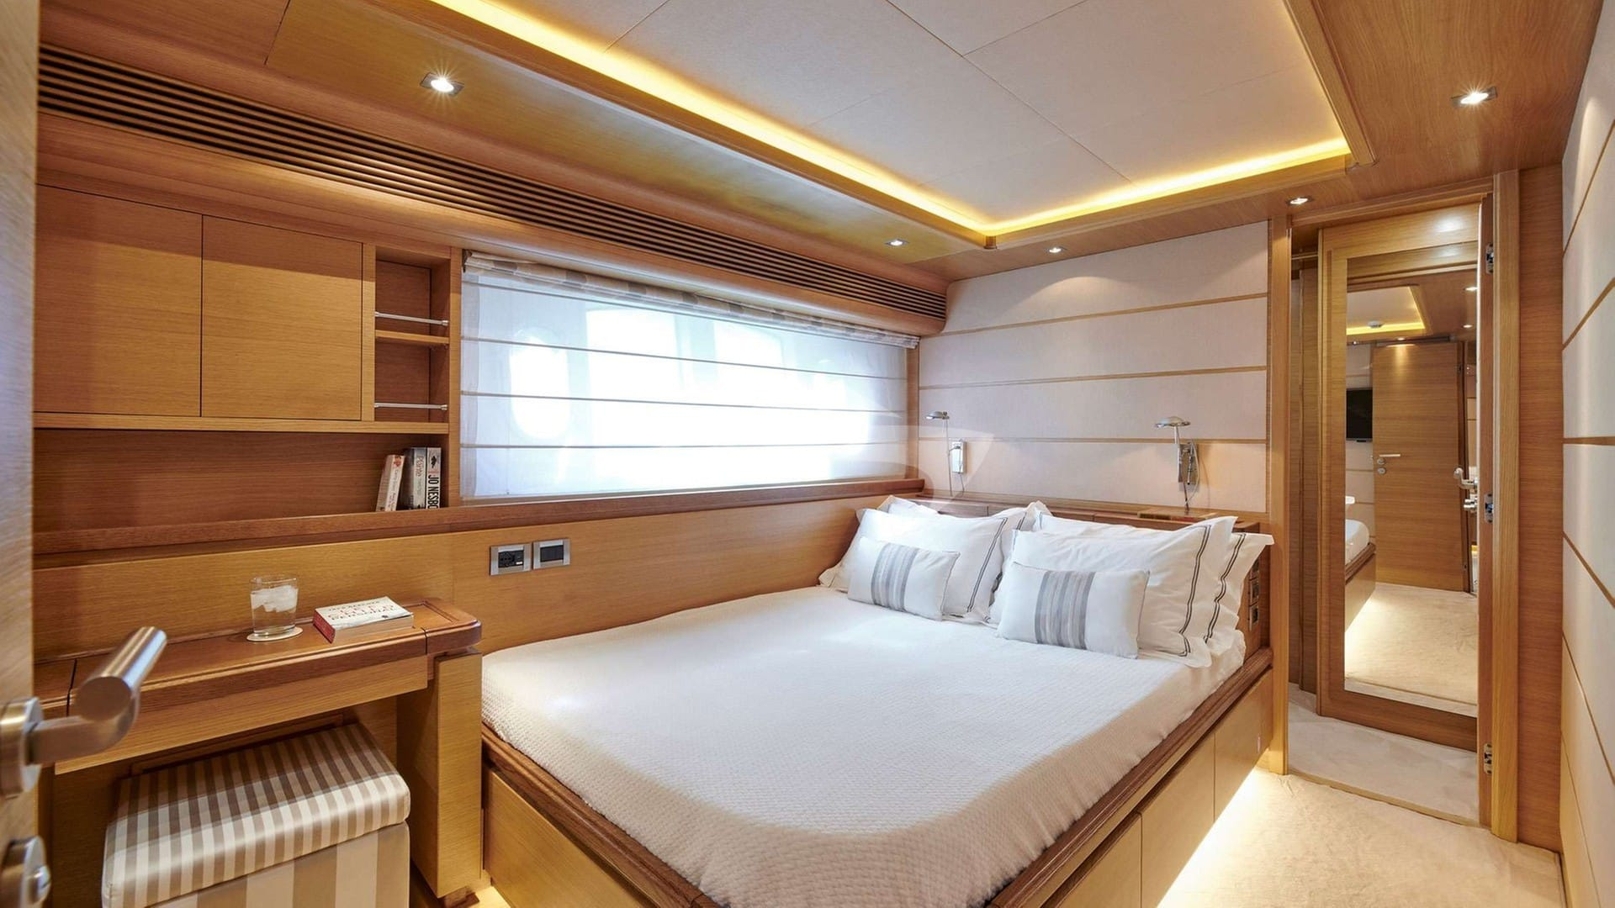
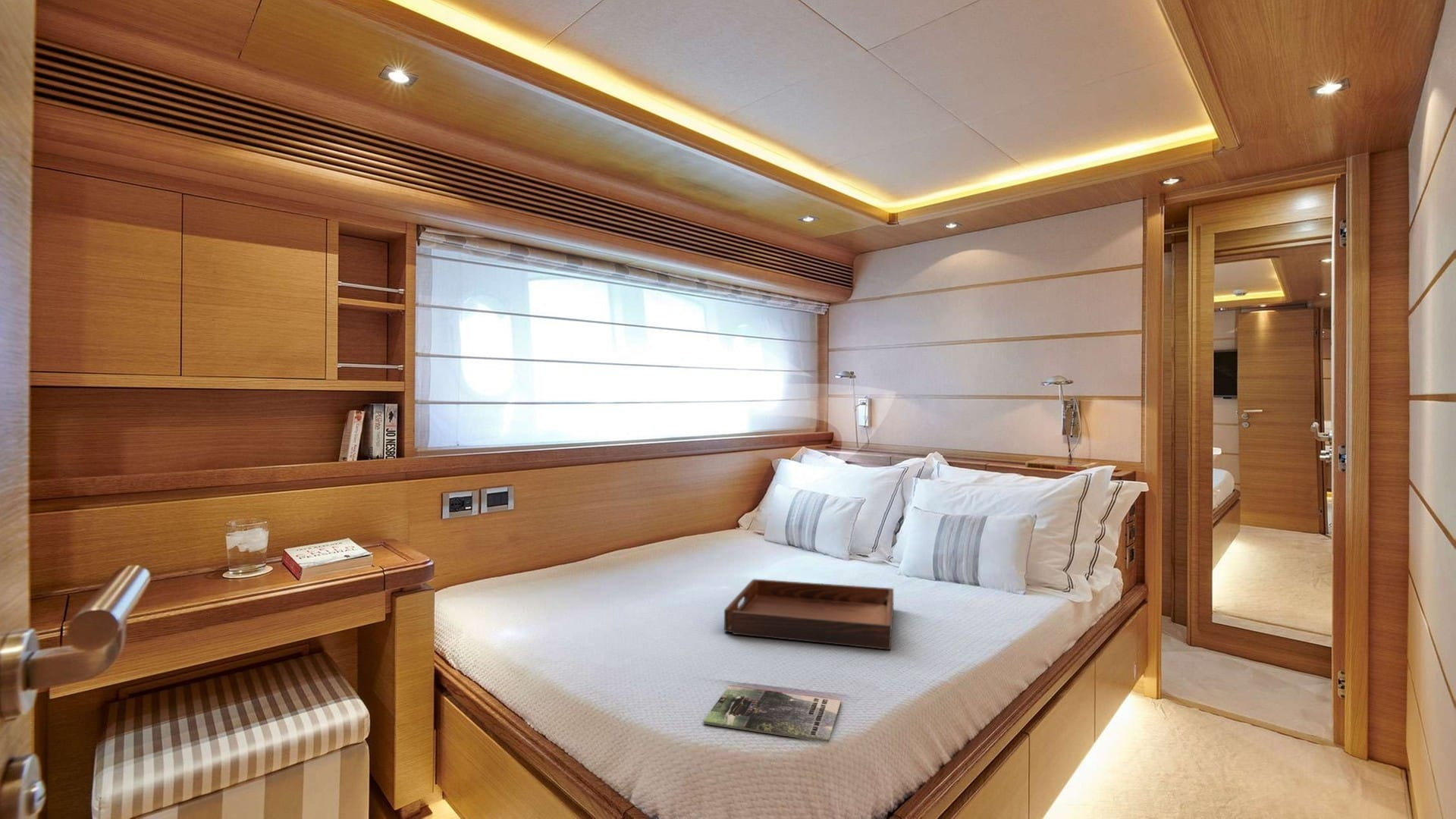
+ magazine (774, 711)
+ serving tray (813, 609)
